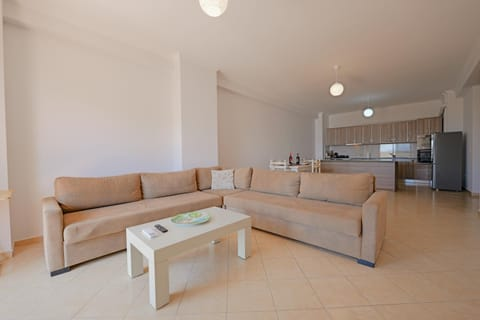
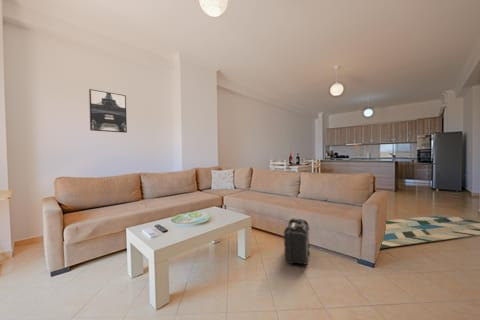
+ backpack (297, 239)
+ wall art (108, 112)
+ rug (410, 228)
